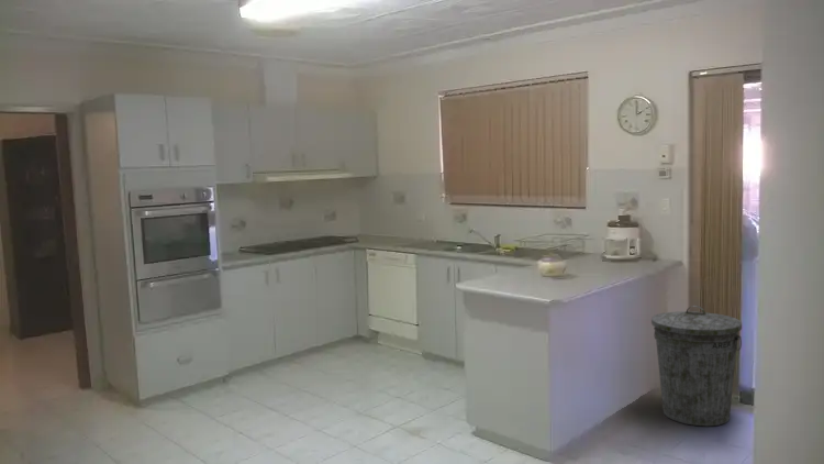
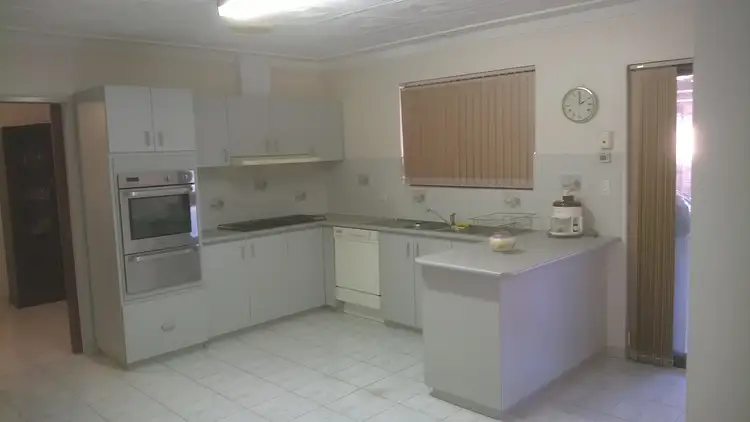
- trash can (695, 360)
